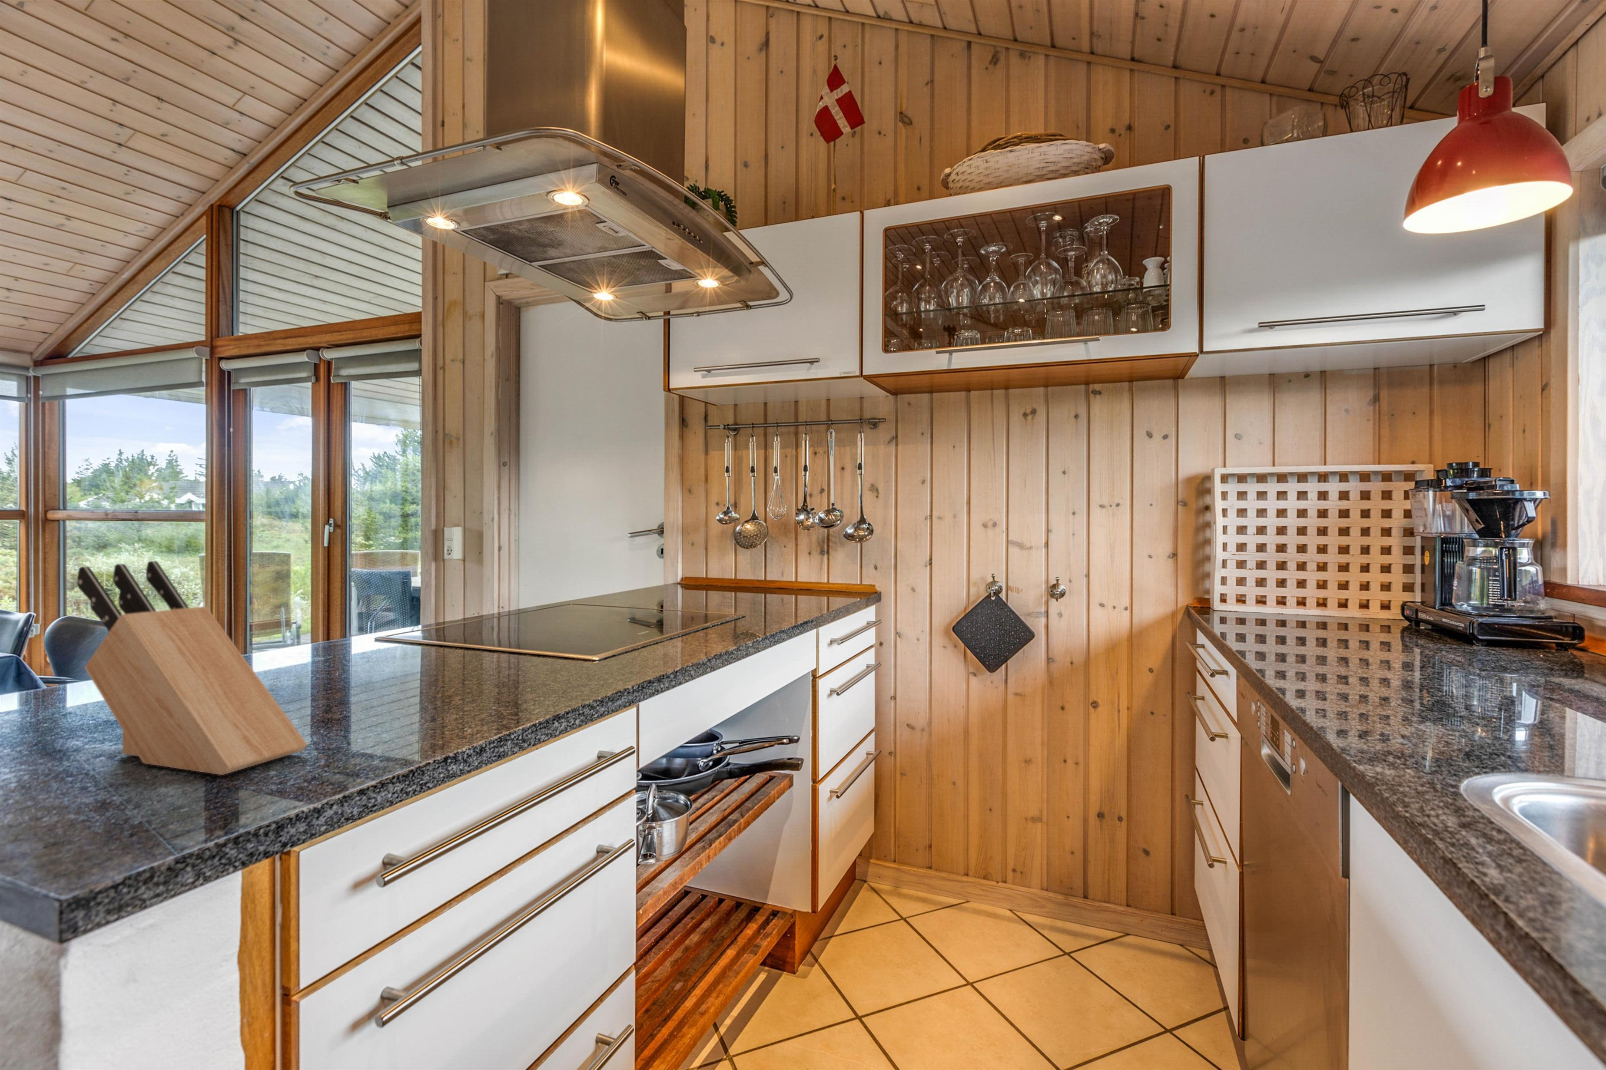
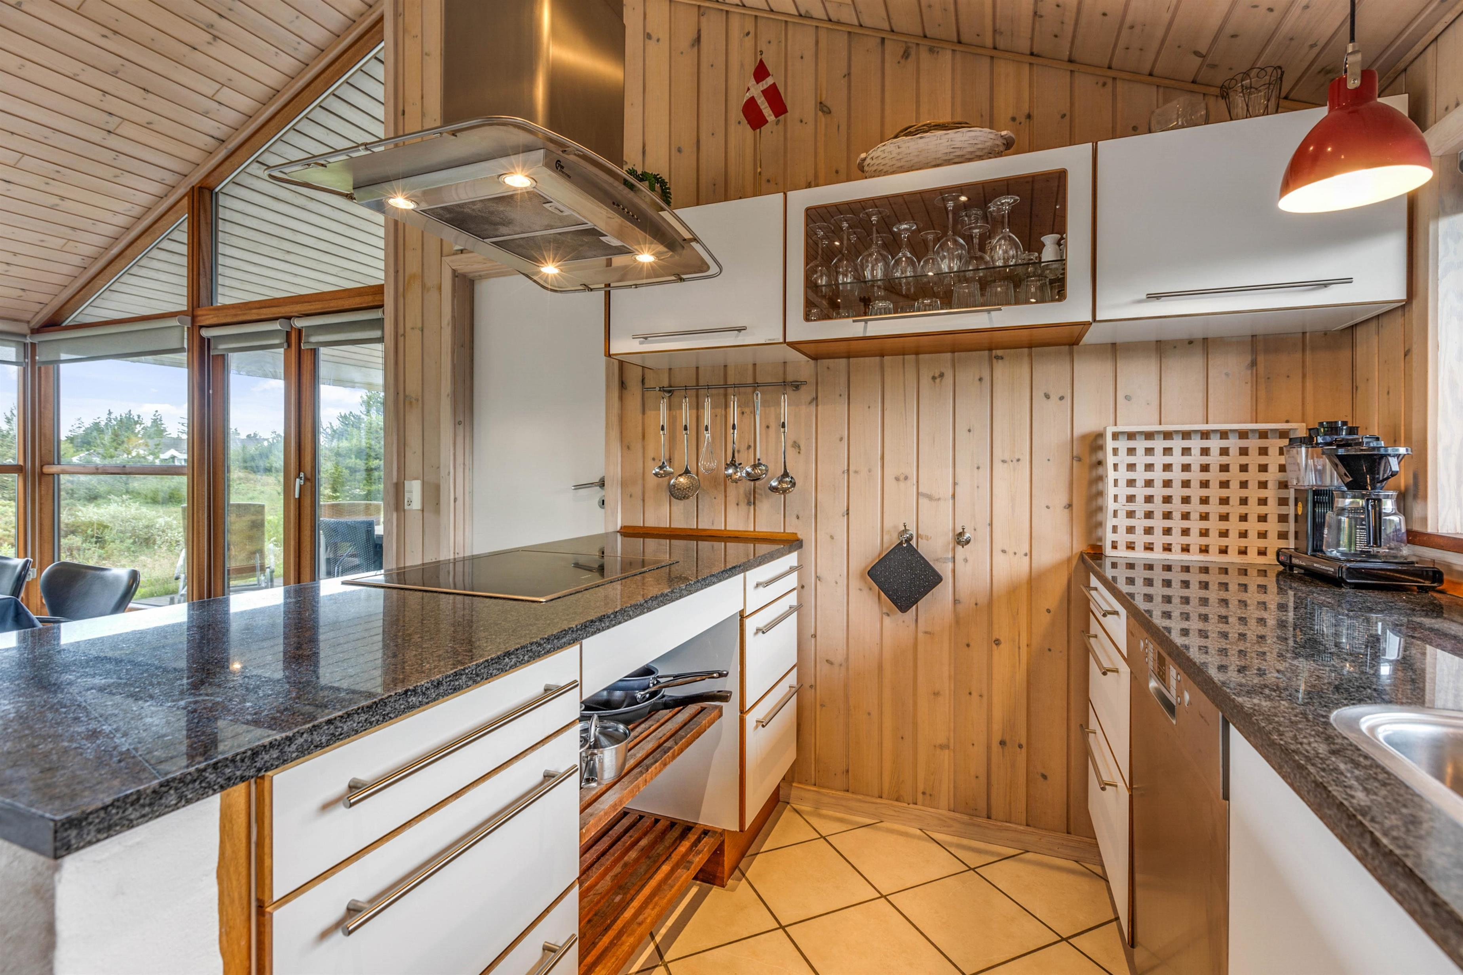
- knife block (184, 658)
